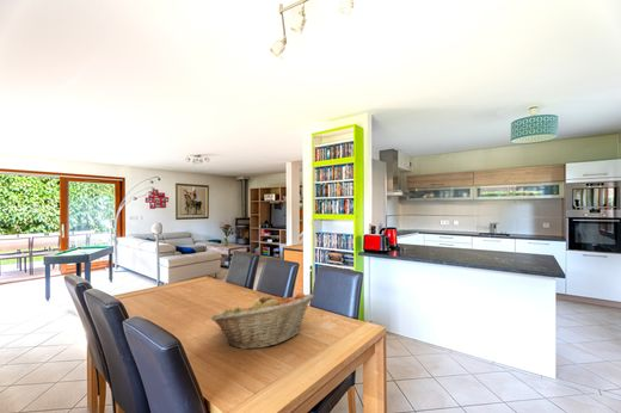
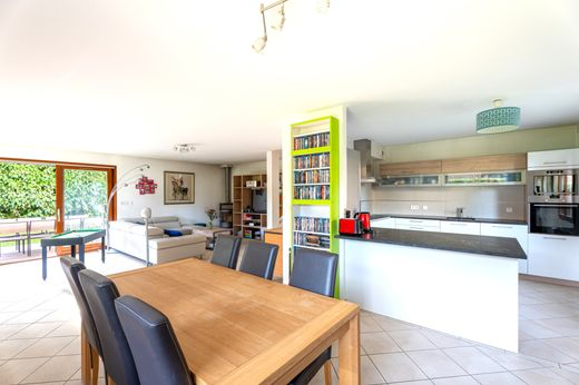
- fruit basket (265, 314)
